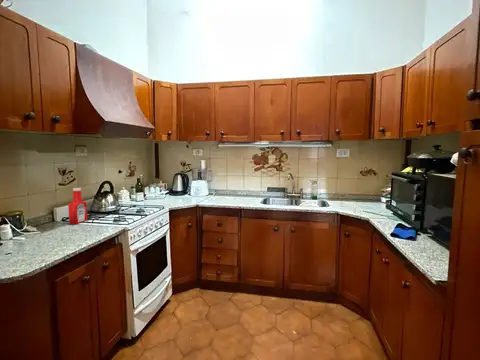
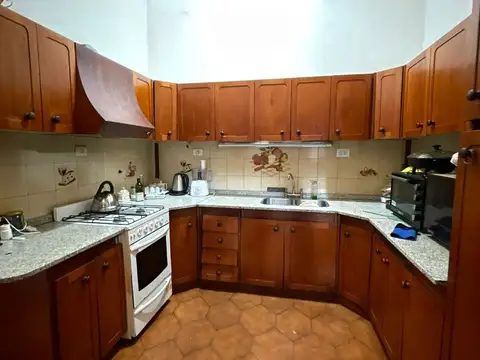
- soap bottle (77, 205)
